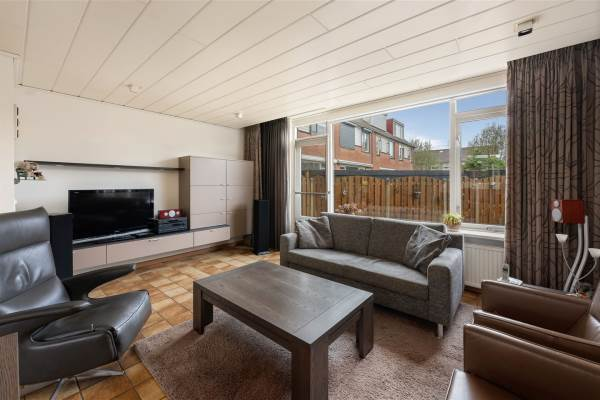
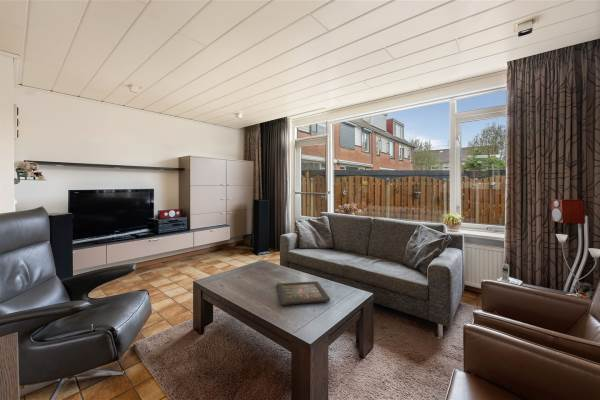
+ icon panel (301, 291)
